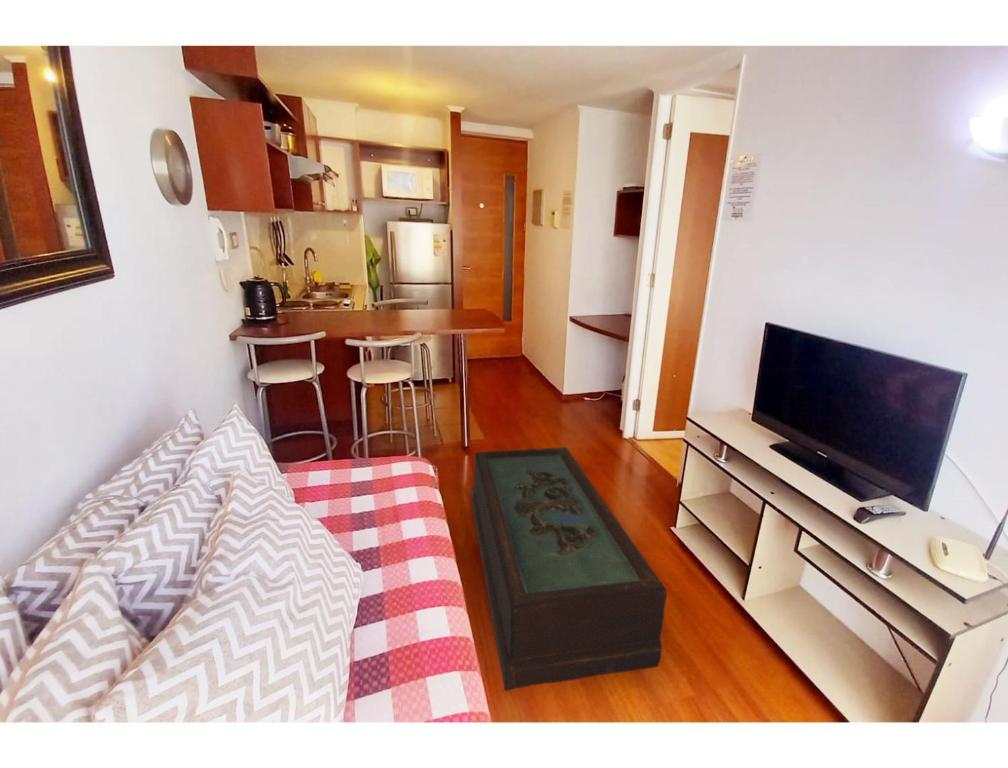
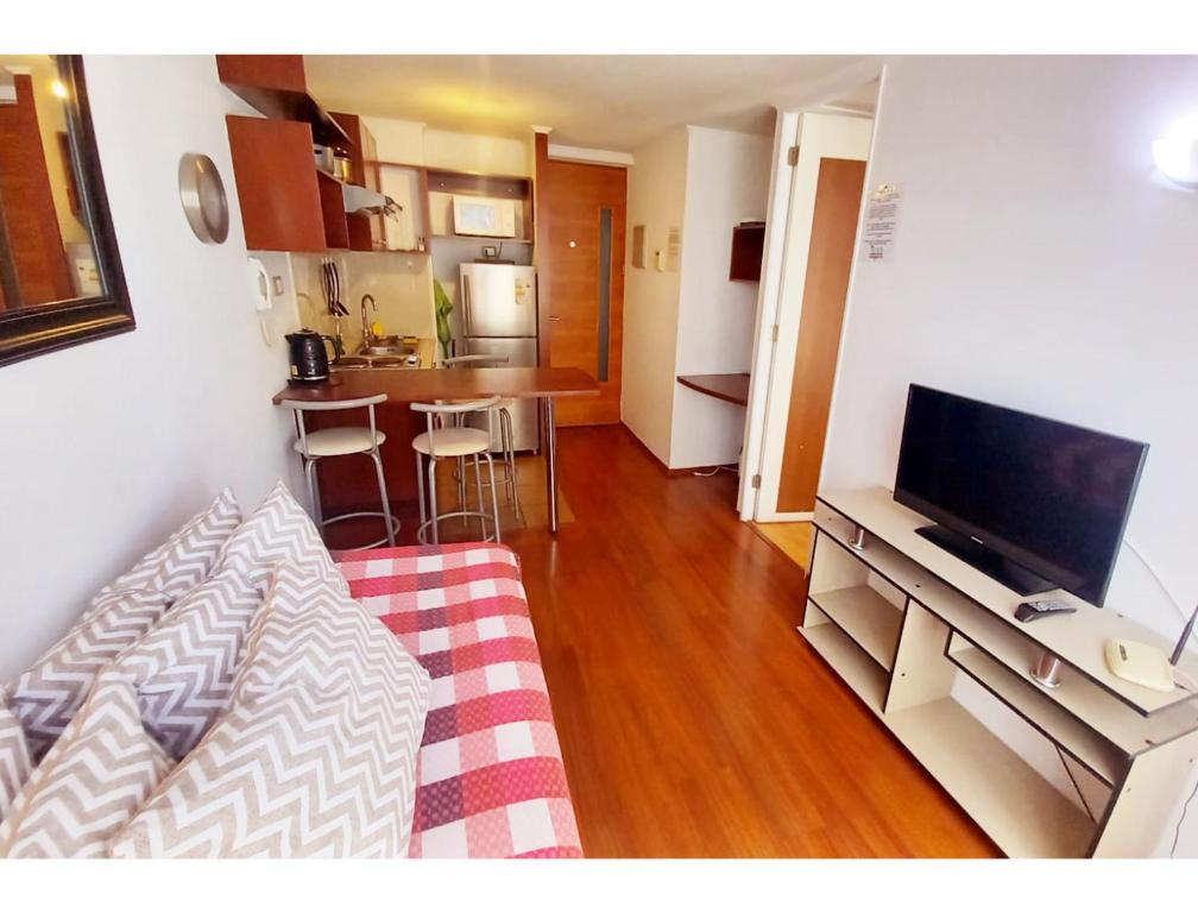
- coffee table (543, 538)
